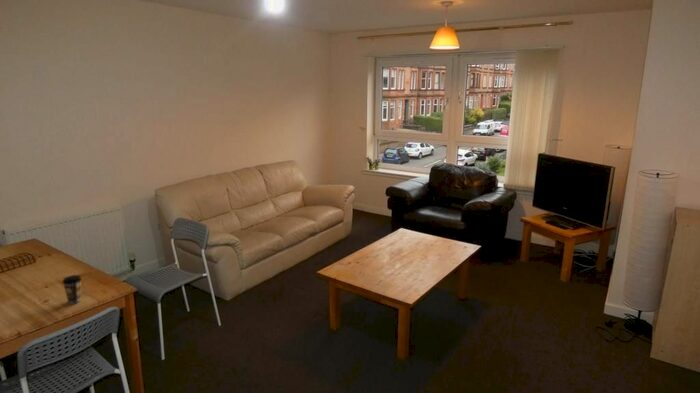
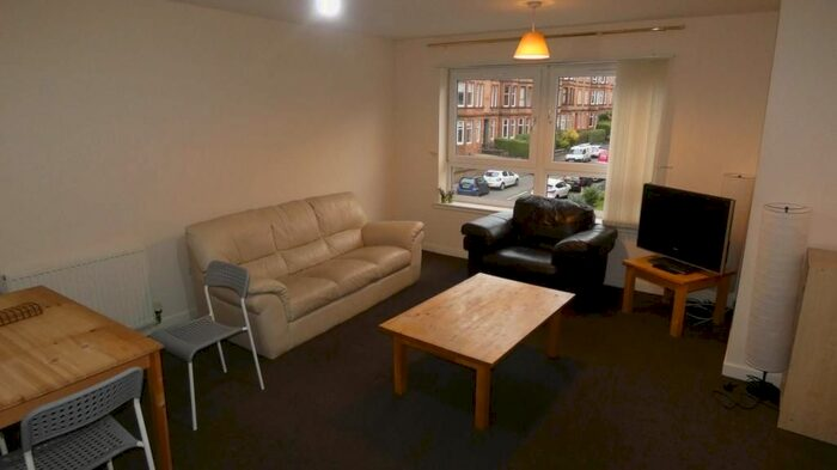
- coffee cup (73, 289)
